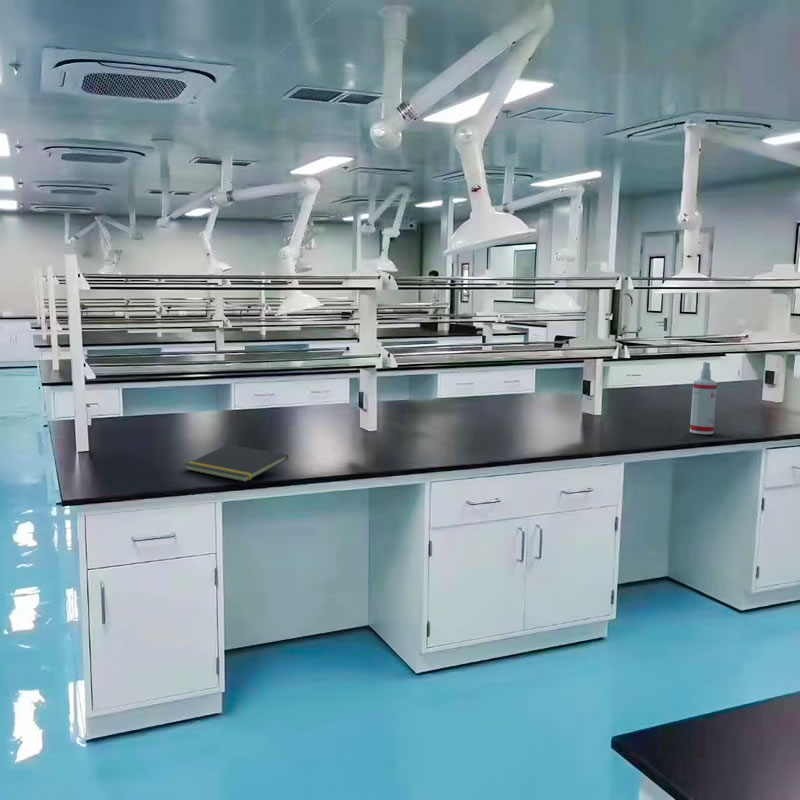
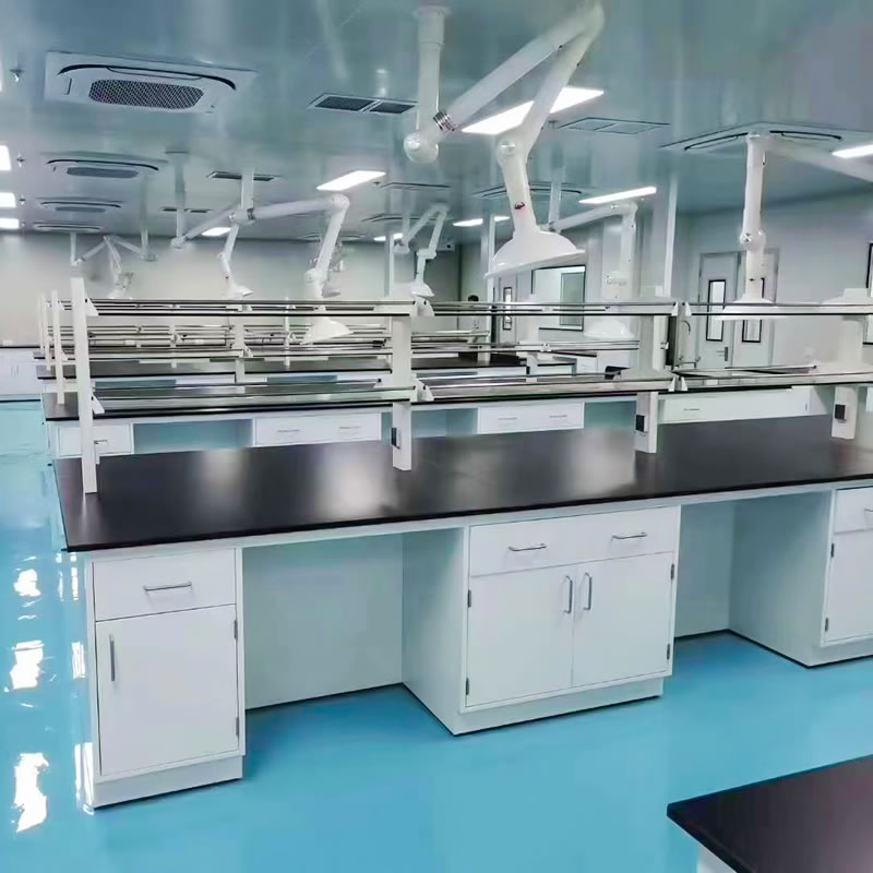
- spray bottle (704, 397)
- notepad (236, 462)
